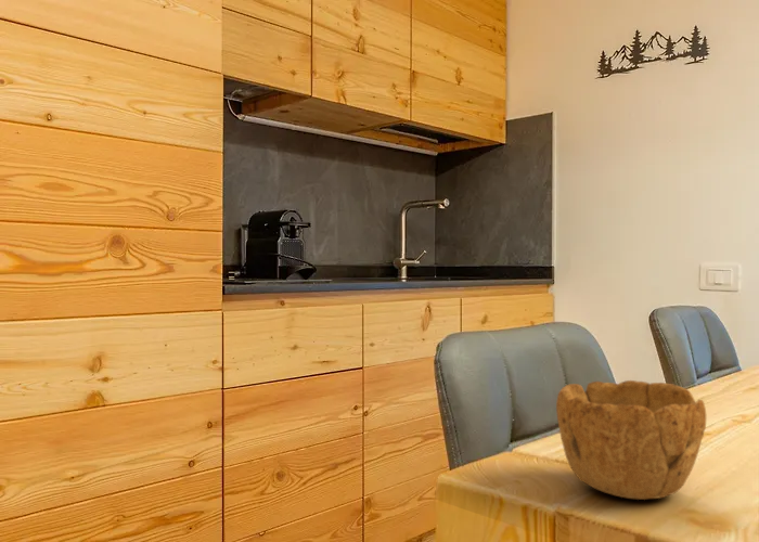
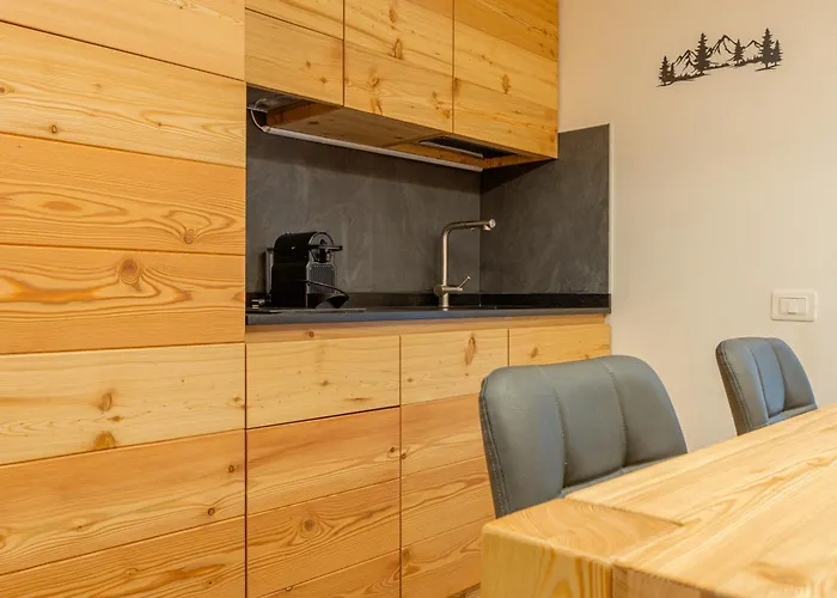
- bowl (626, 437)
